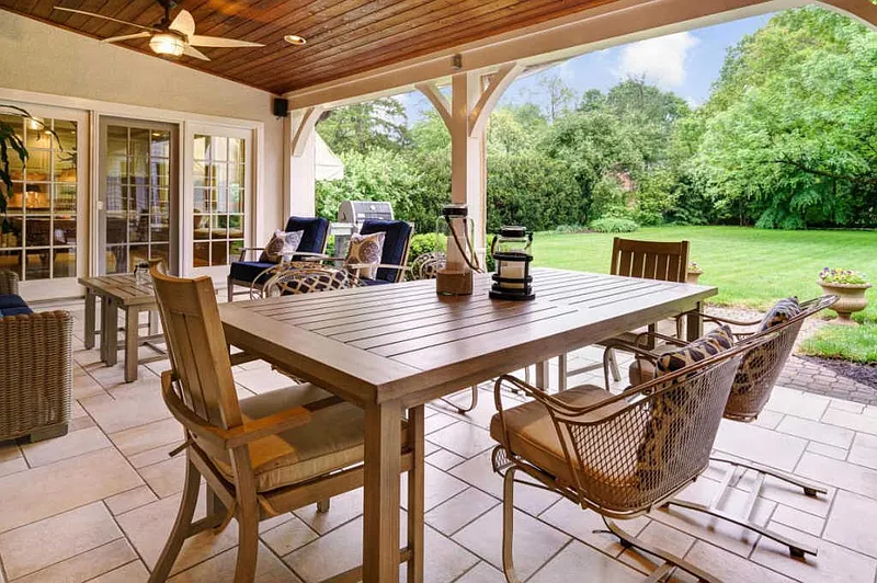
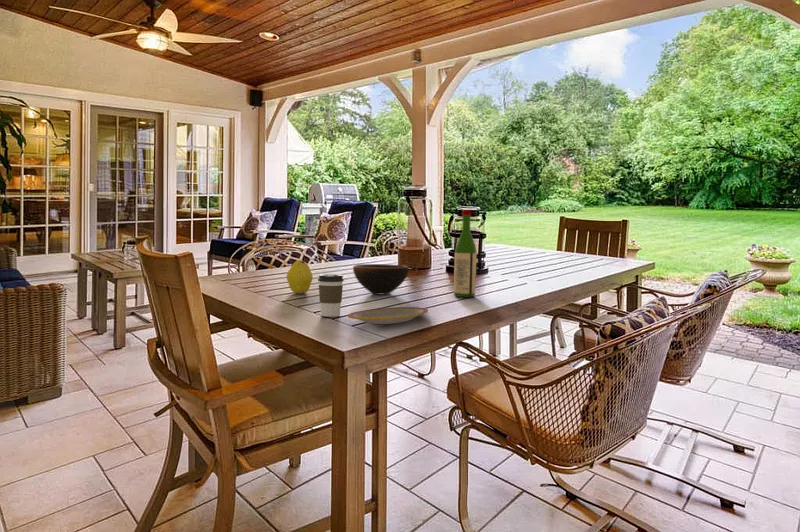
+ plate (389, 316)
+ wine bottle (465, 253)
+ fruit (299, 276)
+ bowl (380, 279)
+ coffee cup (330, 295)
